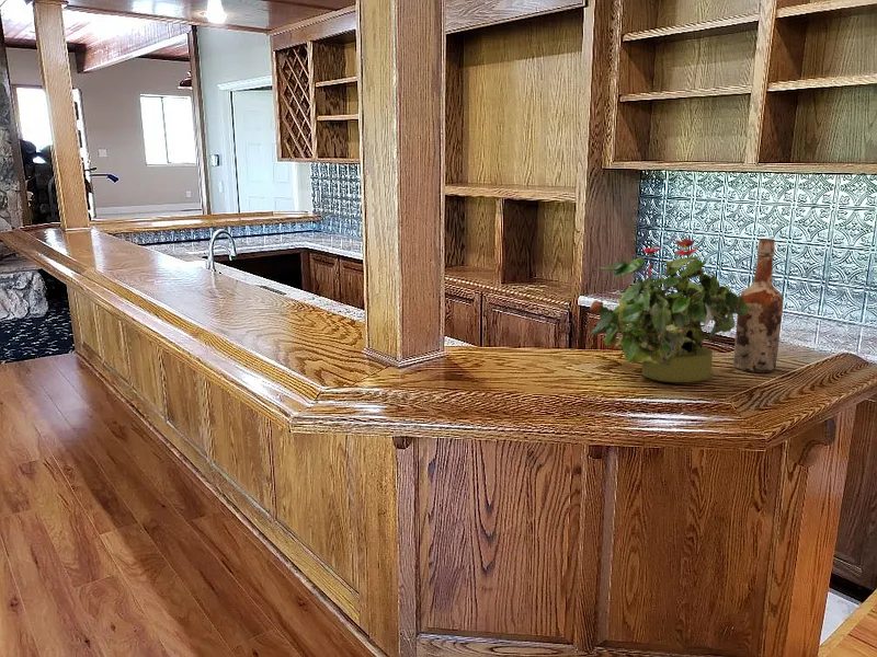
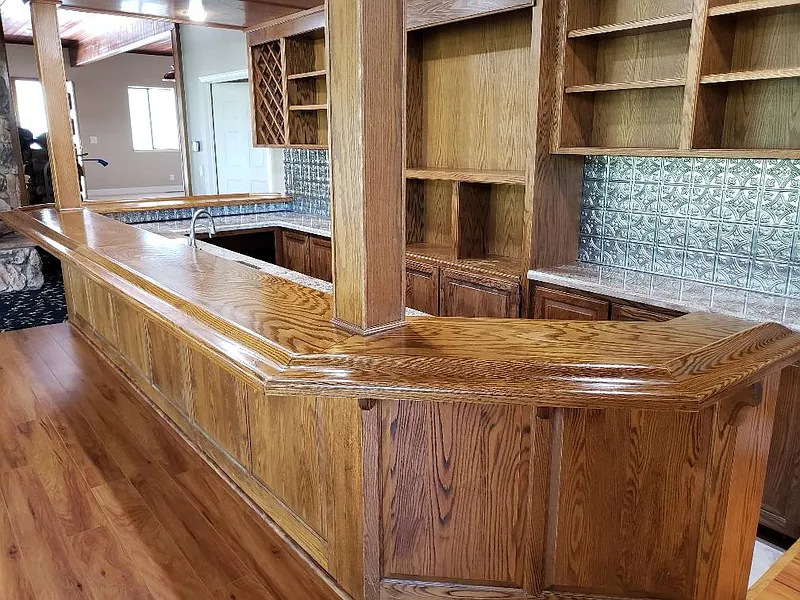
- potted plant (662, 309)
- wine bottle (760, 304)
